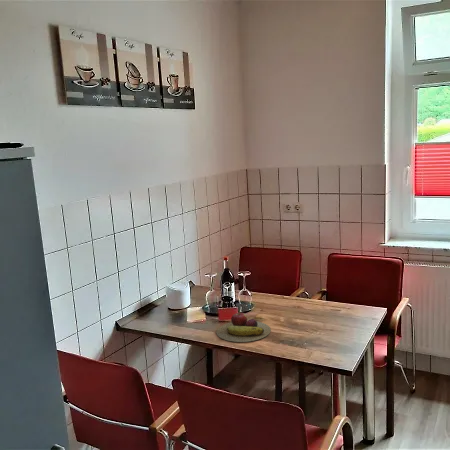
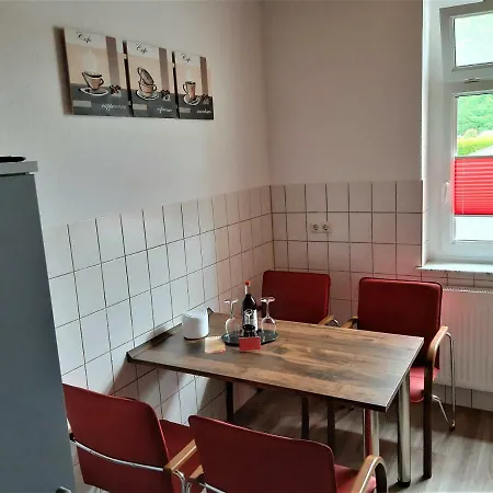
- fruit (242, 322)
